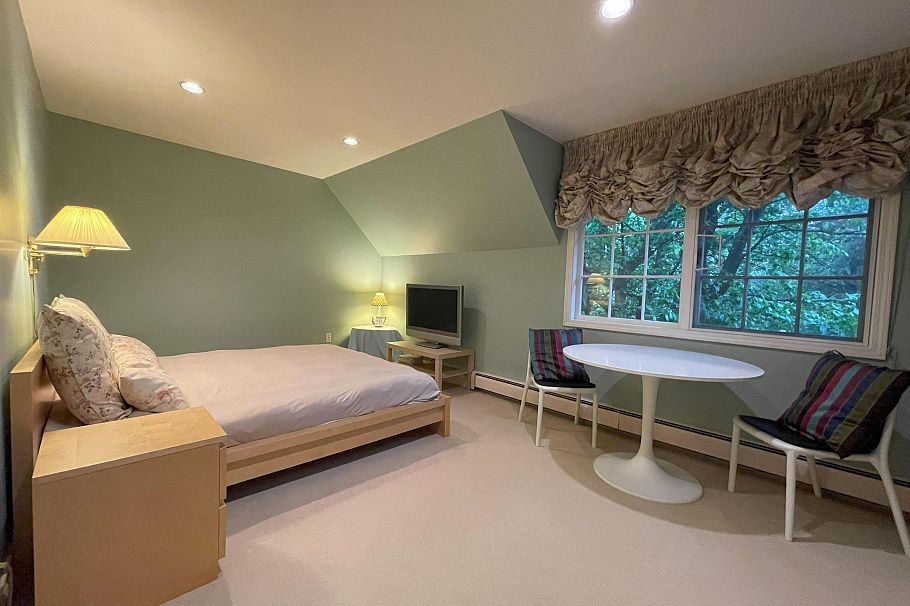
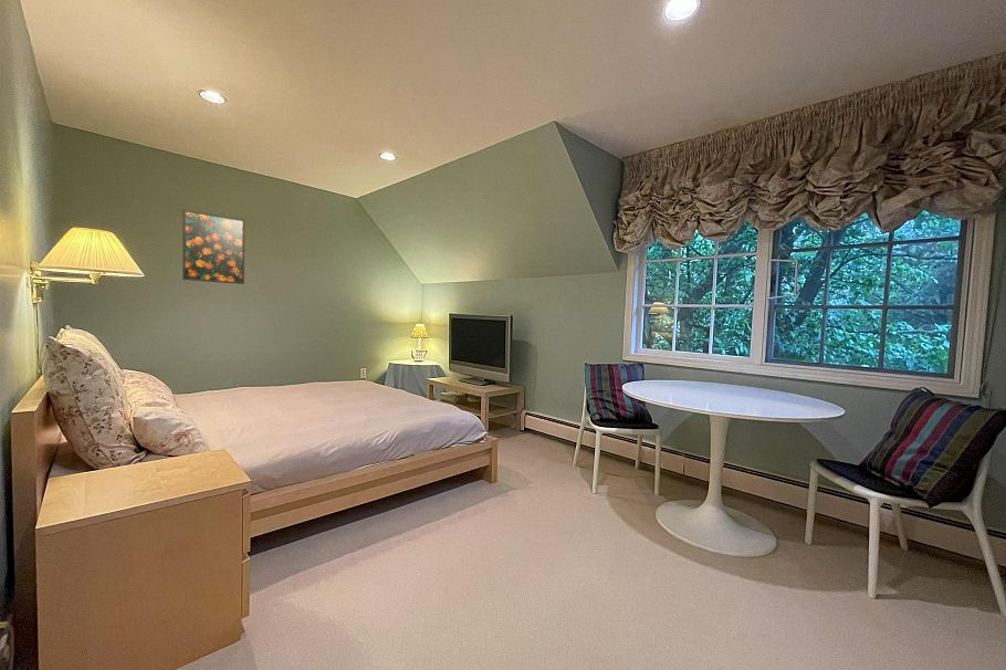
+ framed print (214, 248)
